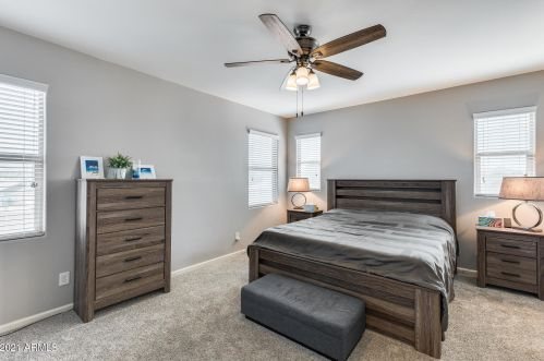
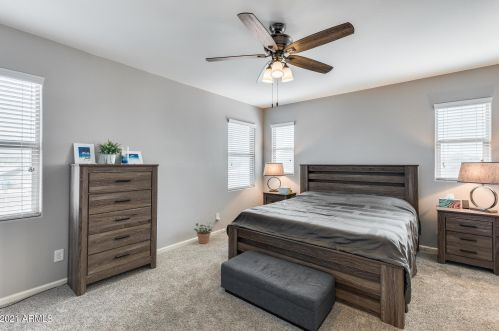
+ potted plant (204, 232)
